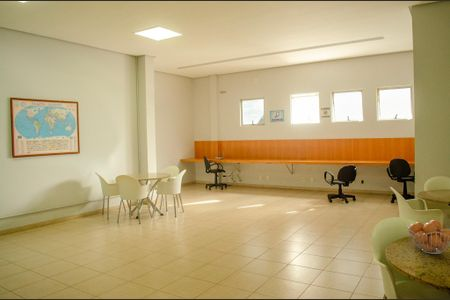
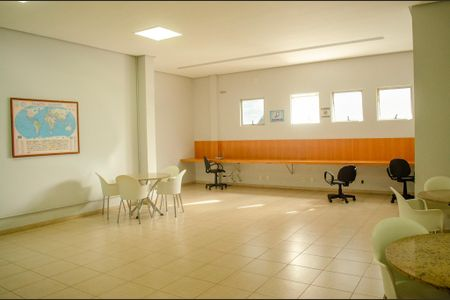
- fruit basket (431, 236)
